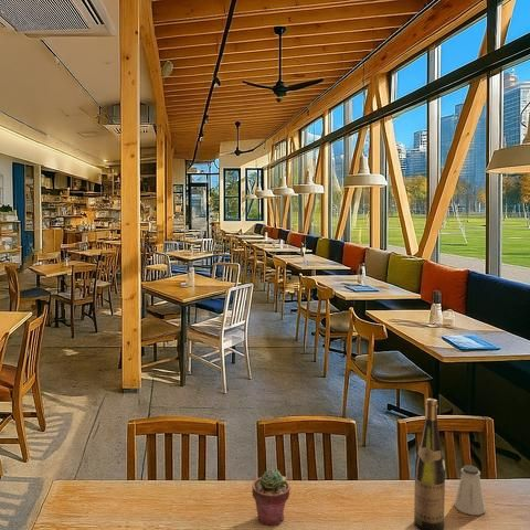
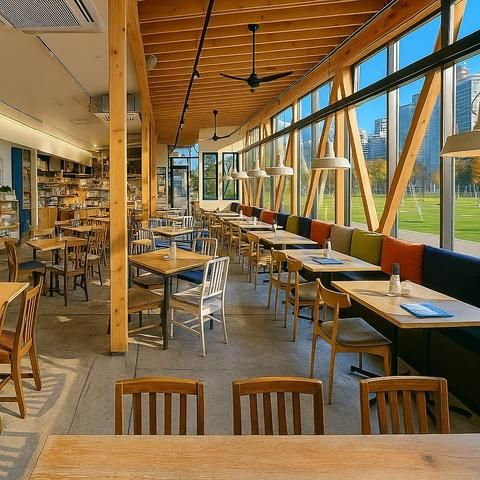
- wine bottle (430, 463)
- potted succulent (271, 495)
- saltshaker (469, 487)
